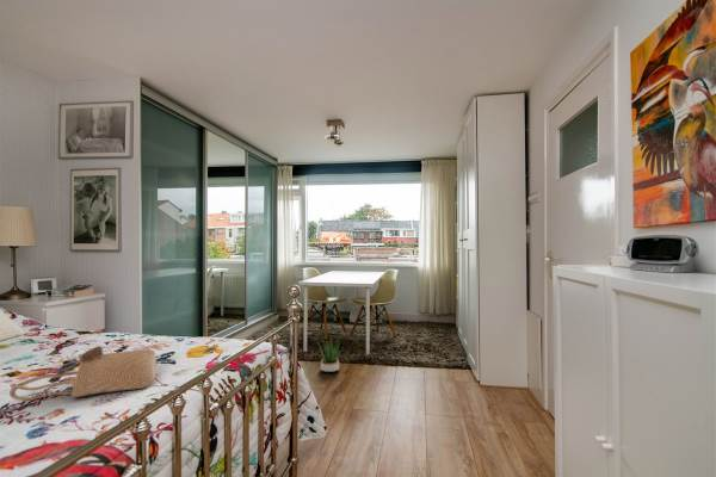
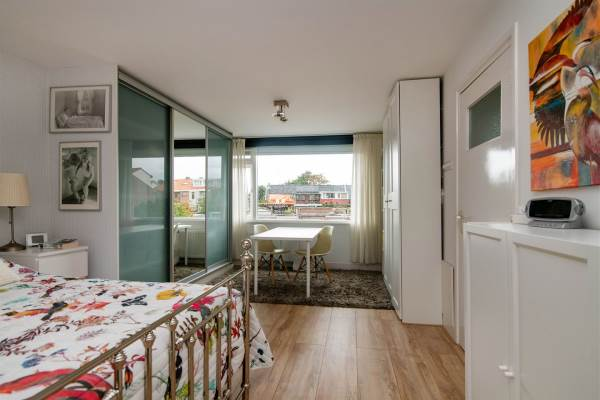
- potted plant (329, 354)
- tote bag (88, 368)
